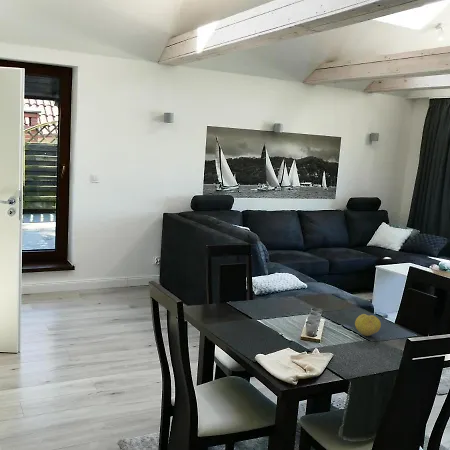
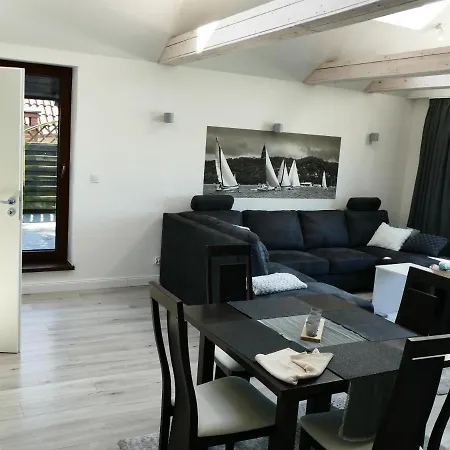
- fruit (367, 325)
